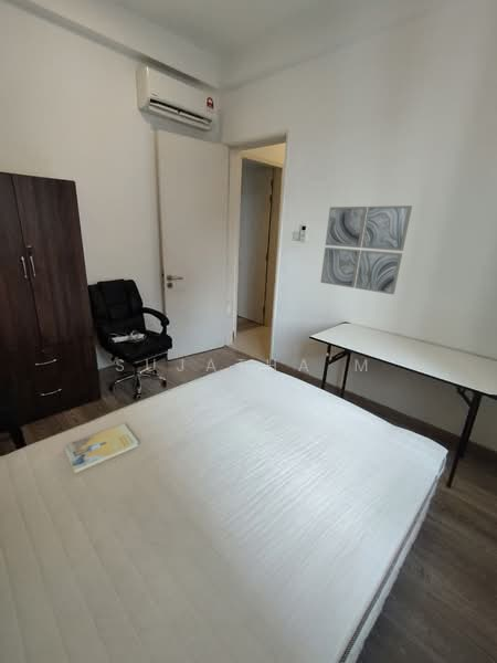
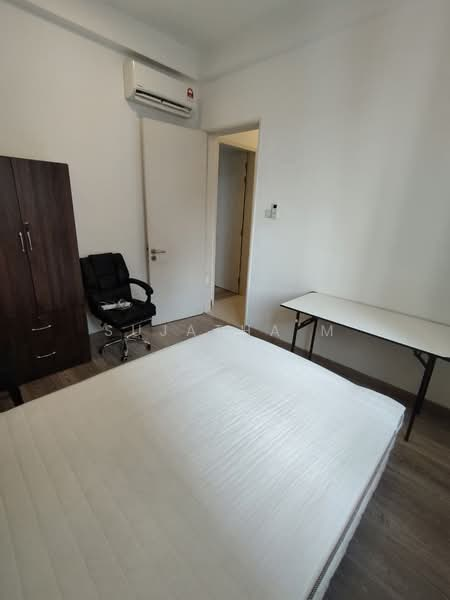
- book (102, 445)
- wall art (361, 250)
